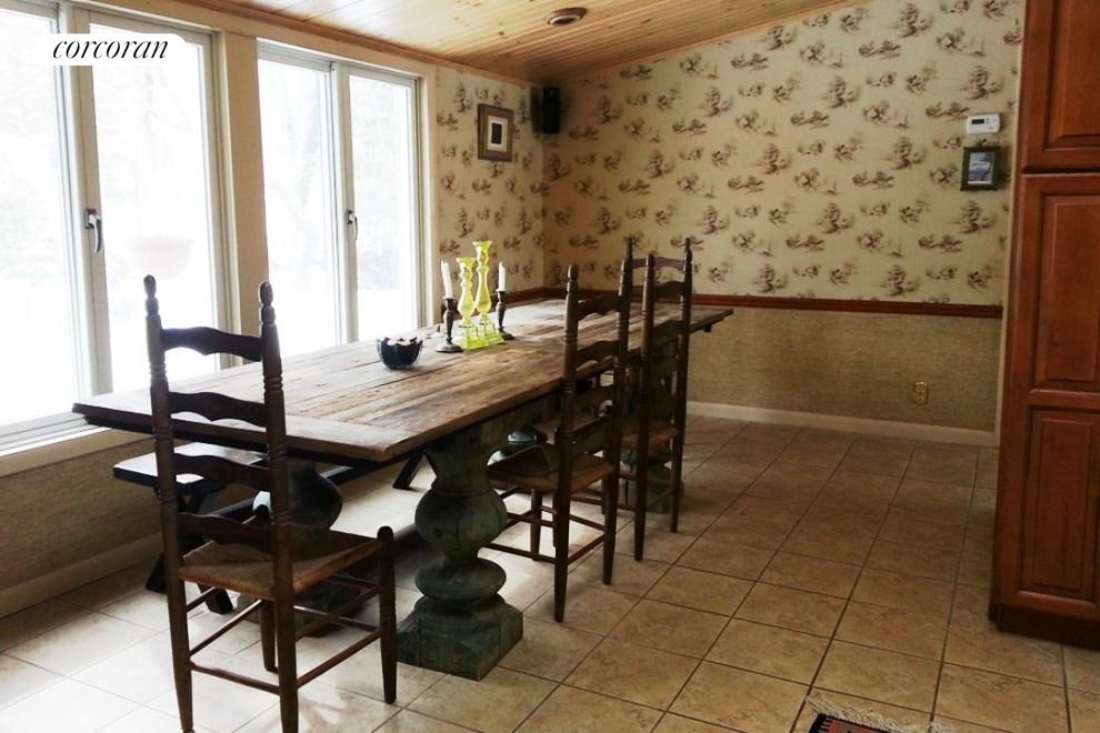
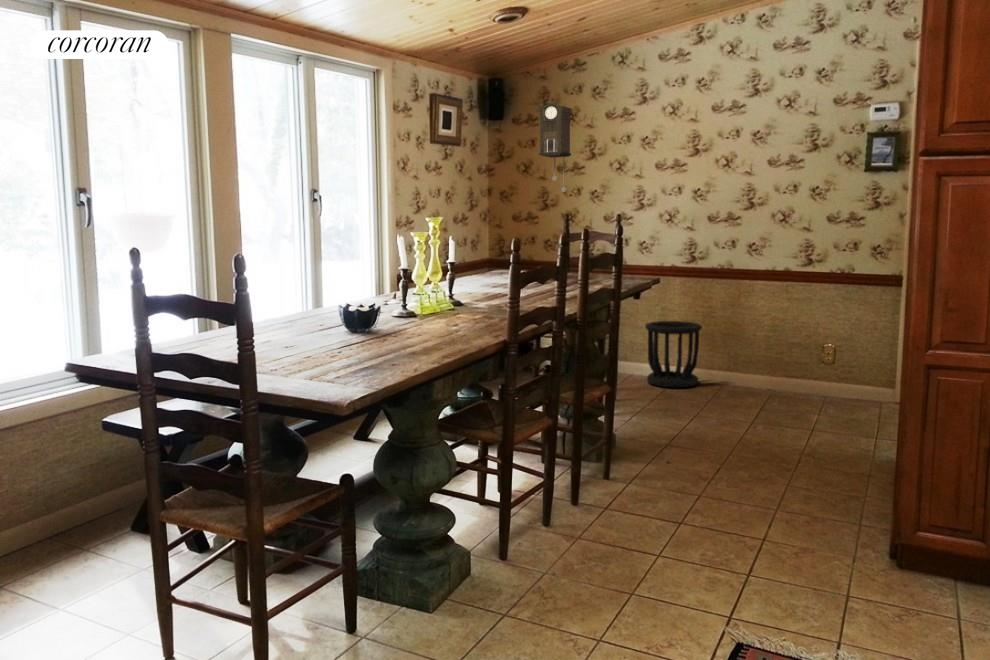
+ wastebasket (668, 353)
+ pendulum clock (555, 148)
